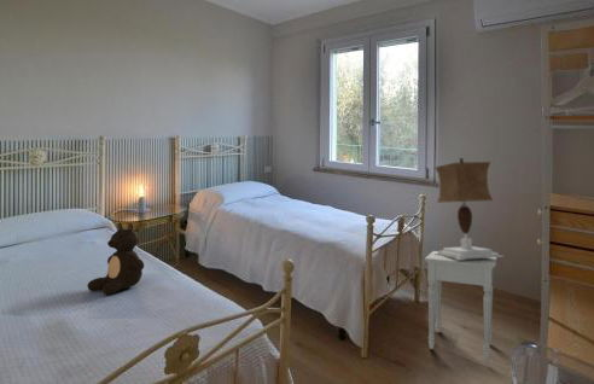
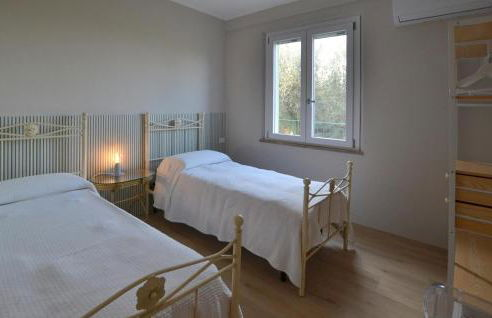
- table lamp (467, 208)
- nightstand (461, 283)
- teddy bear (116, 256)
